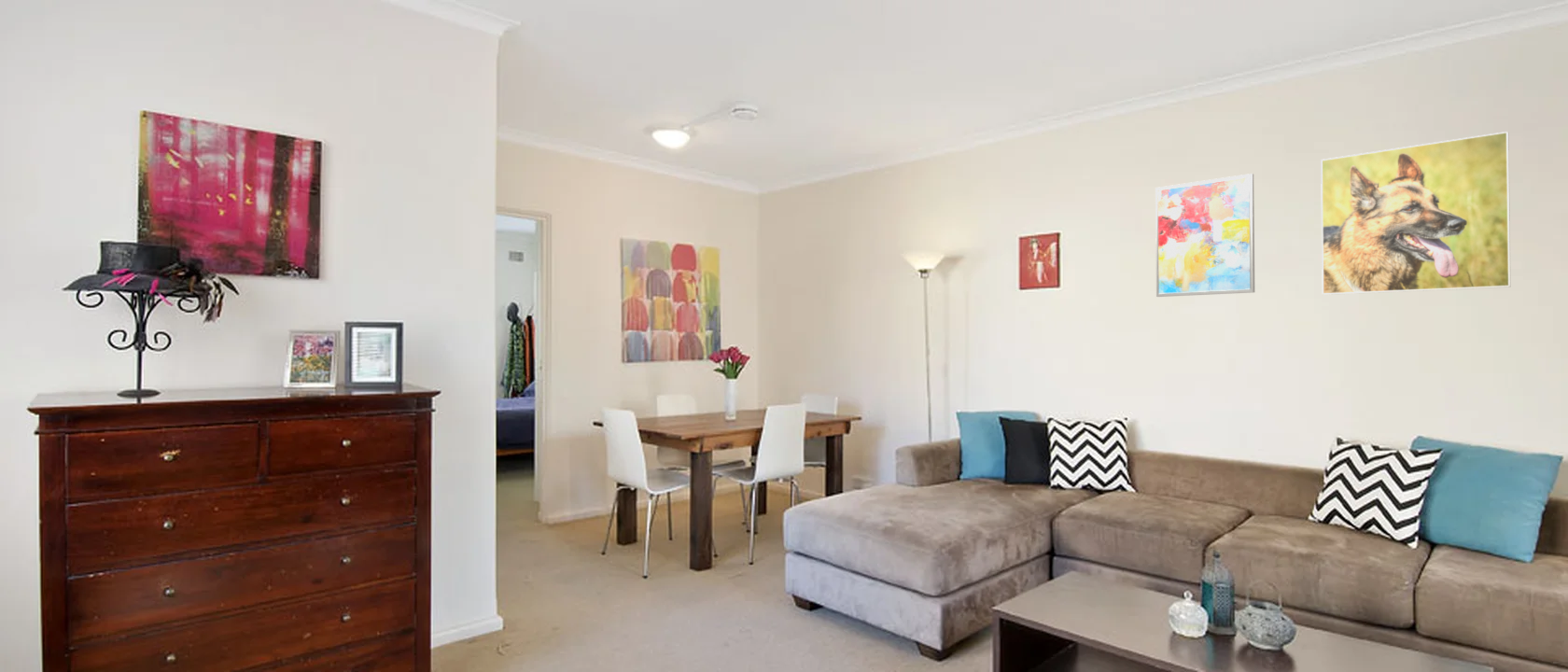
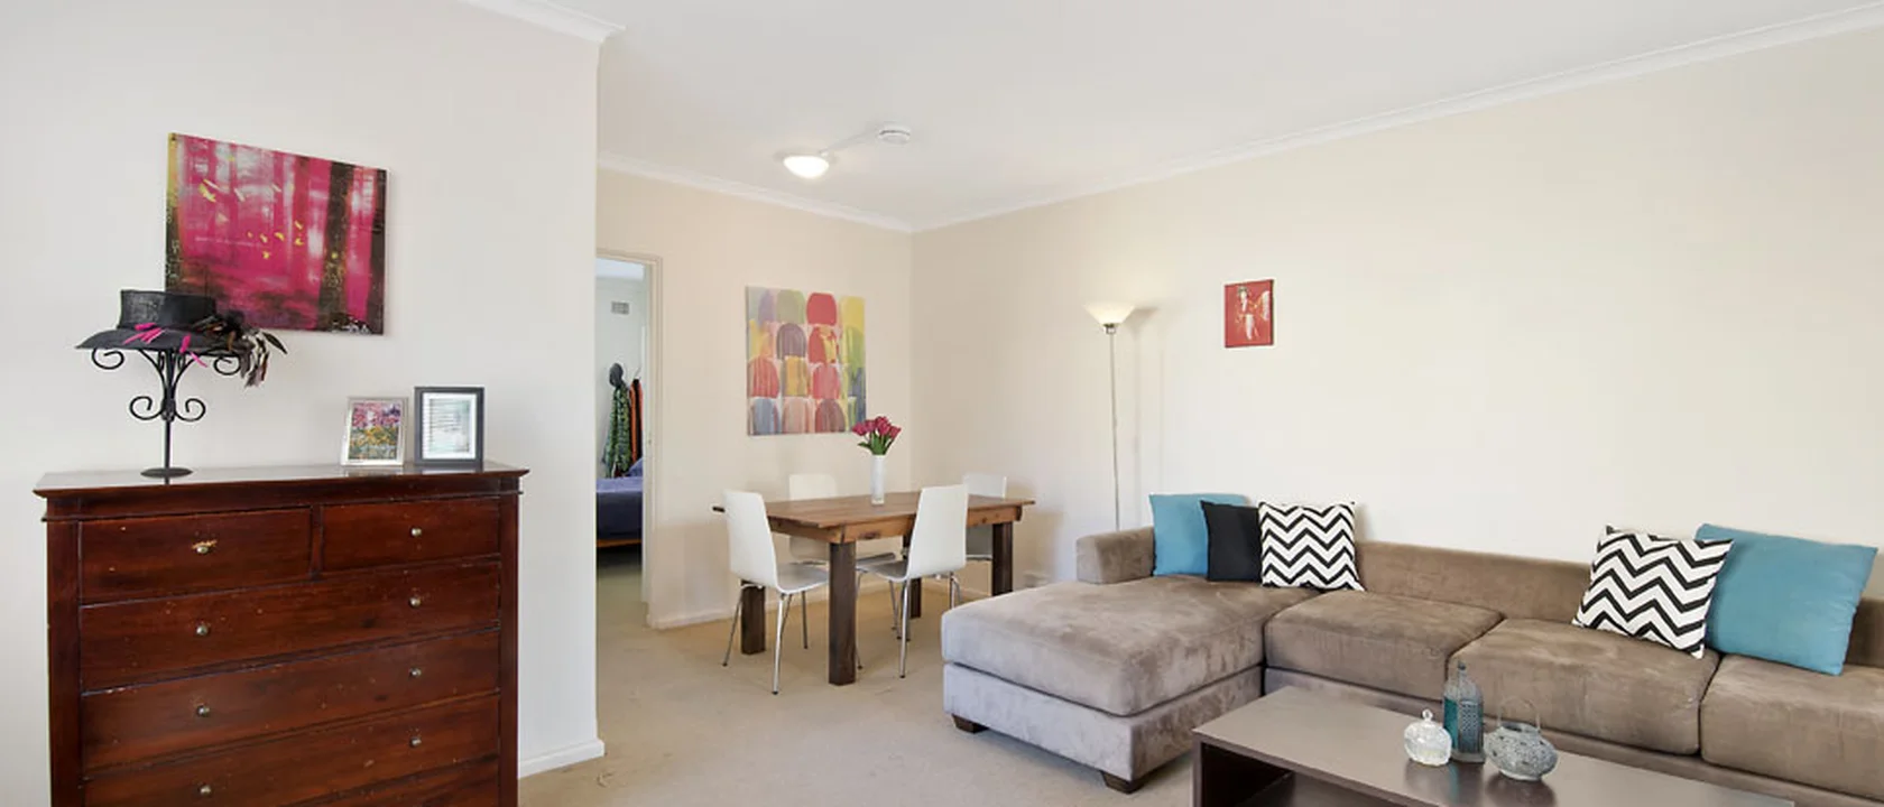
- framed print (1408, 218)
- wall art (1202, 237)
